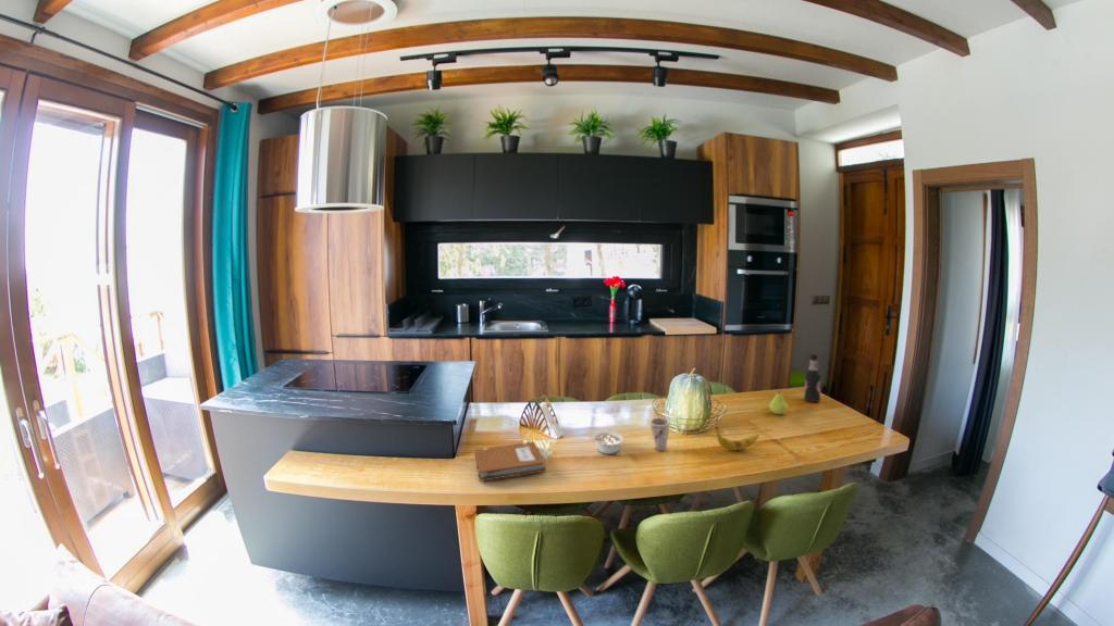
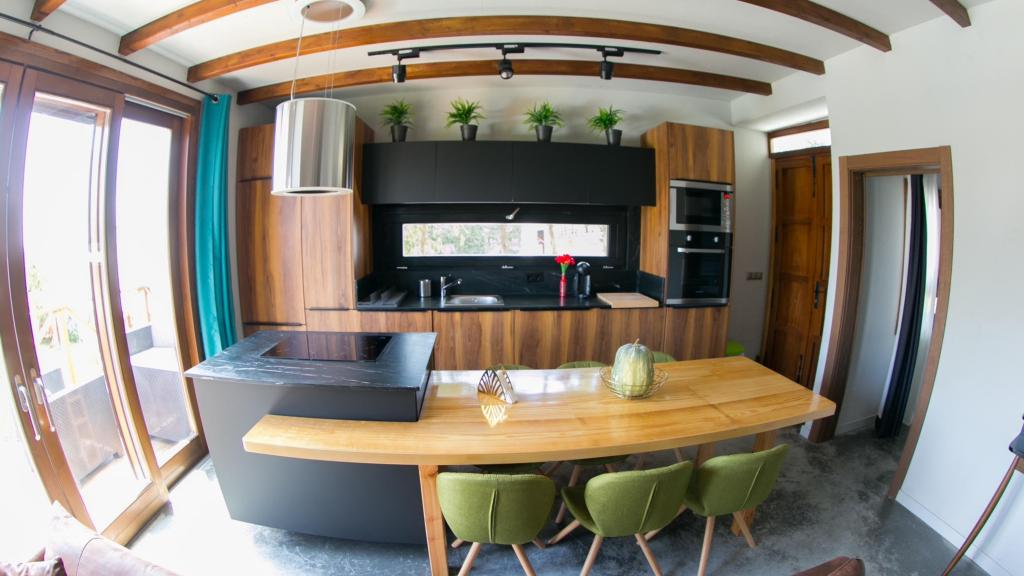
- banana (737, 440)
- legume (608, 442)
- notebook (510, 459)
- cup (659, 435)
- bottle (813, 377)
- fruit (778, 402)
